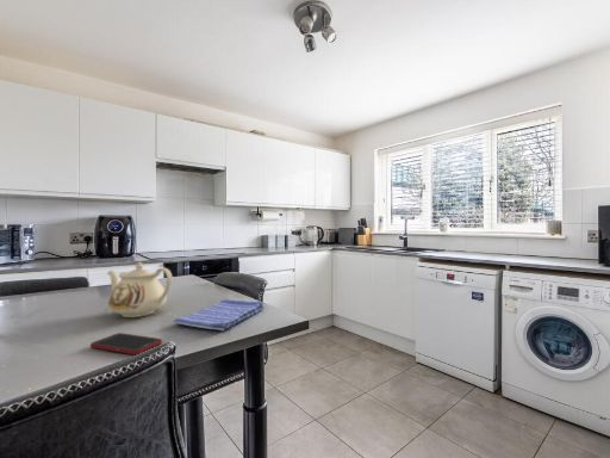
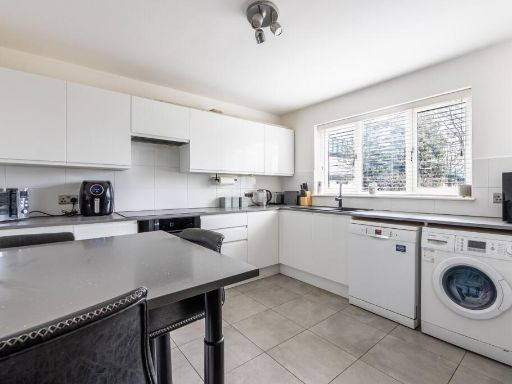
- teapot (138, 287)
- cell phone (126, 342)
- dish towel (223, 311)
